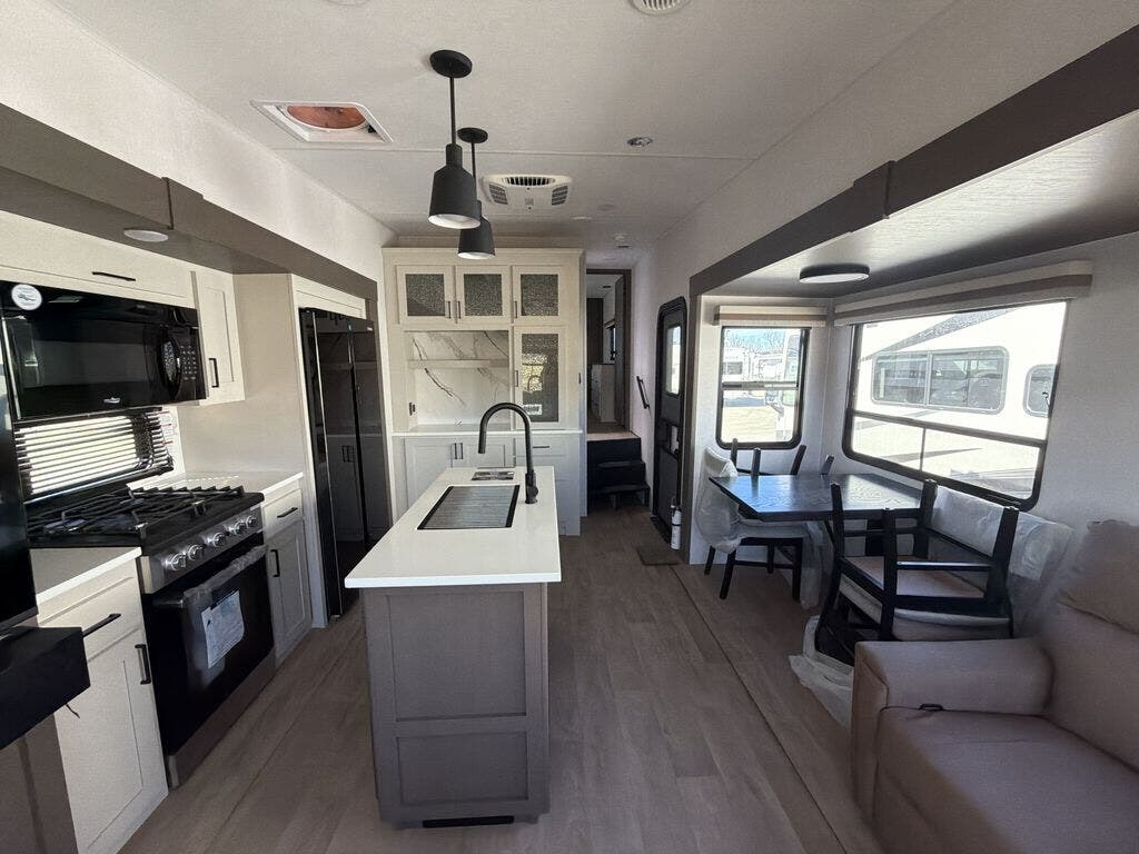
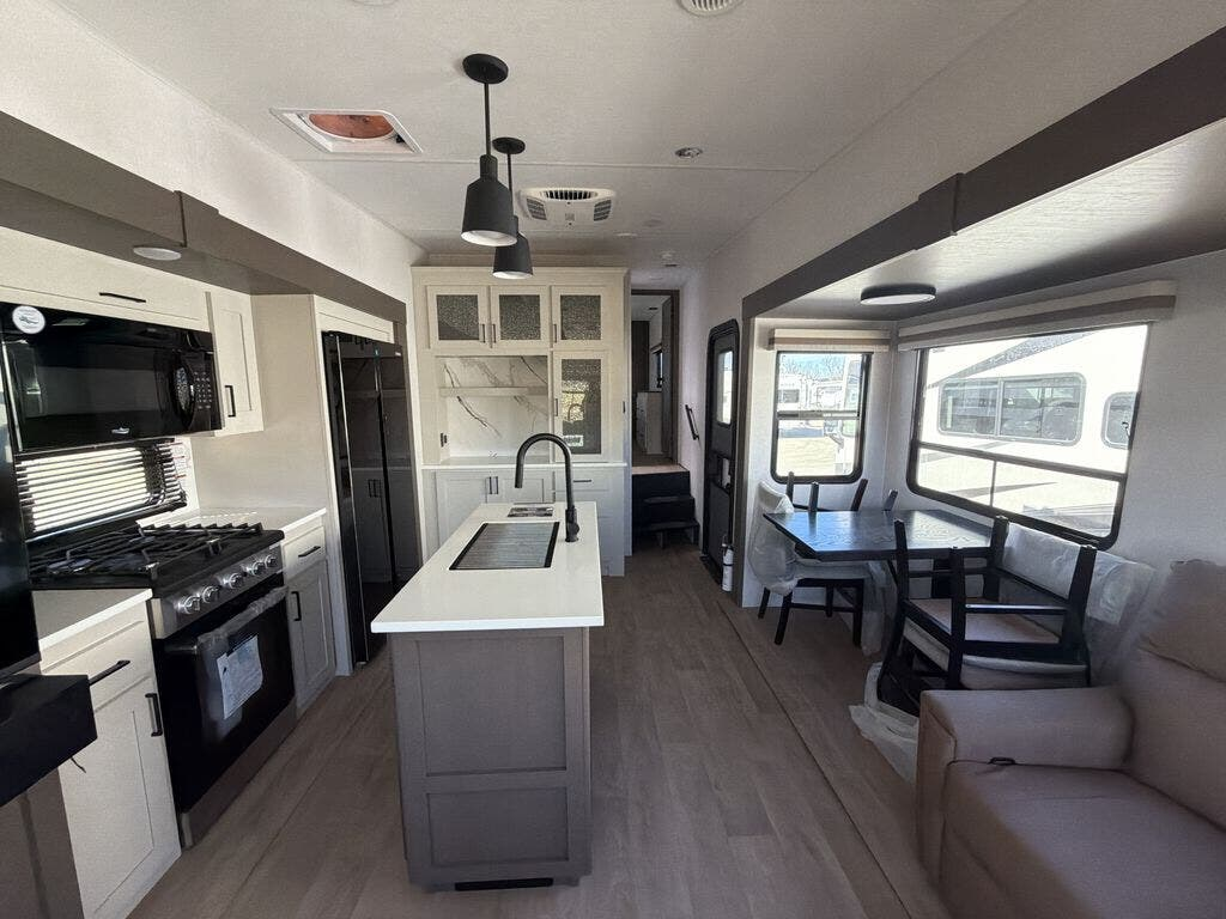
- door mat (656, 554)
